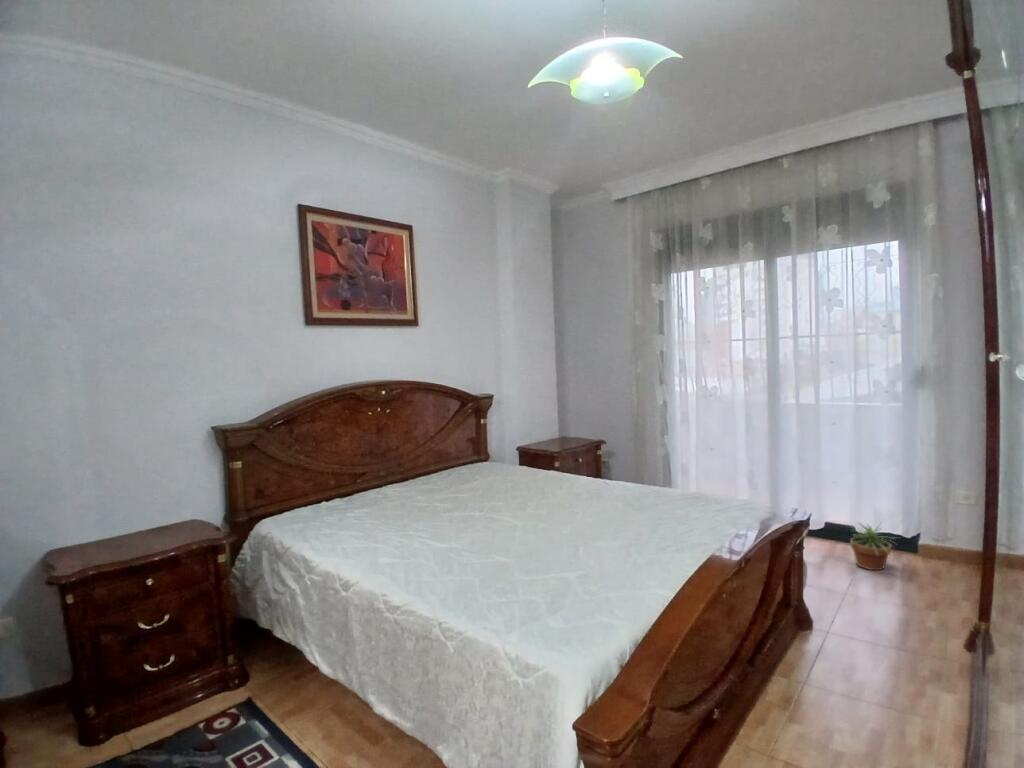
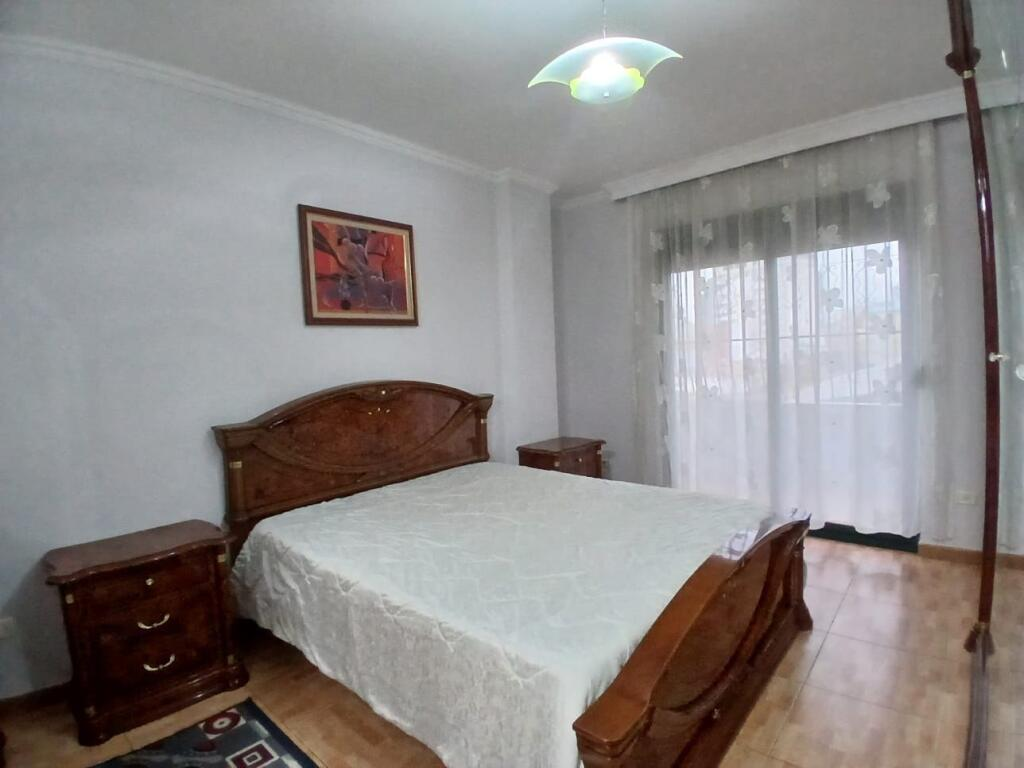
- potted plant (871, 545)
